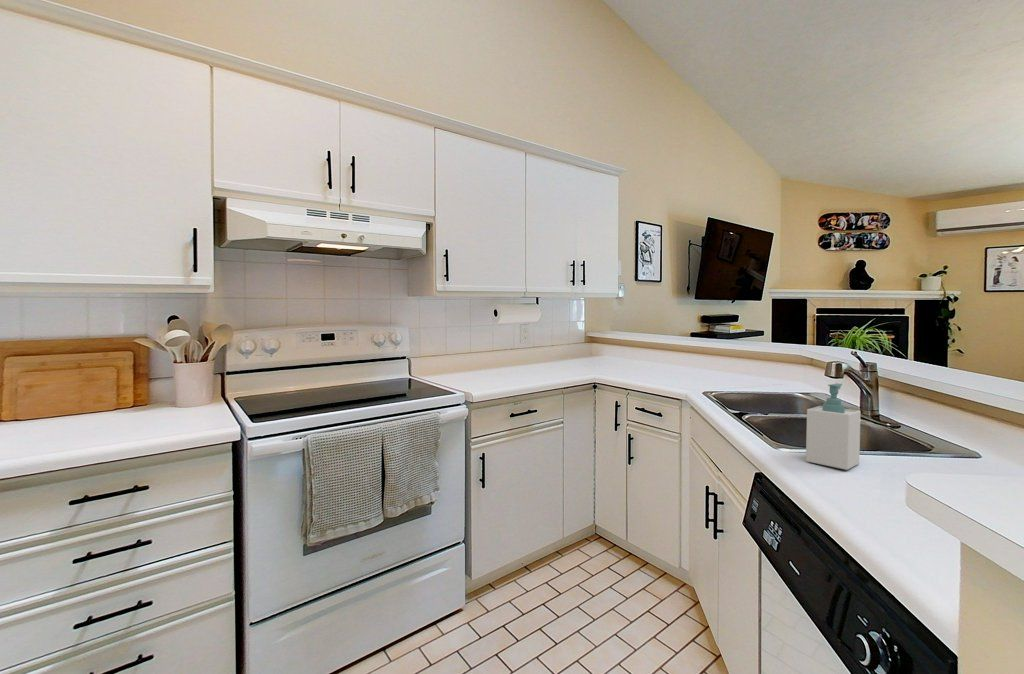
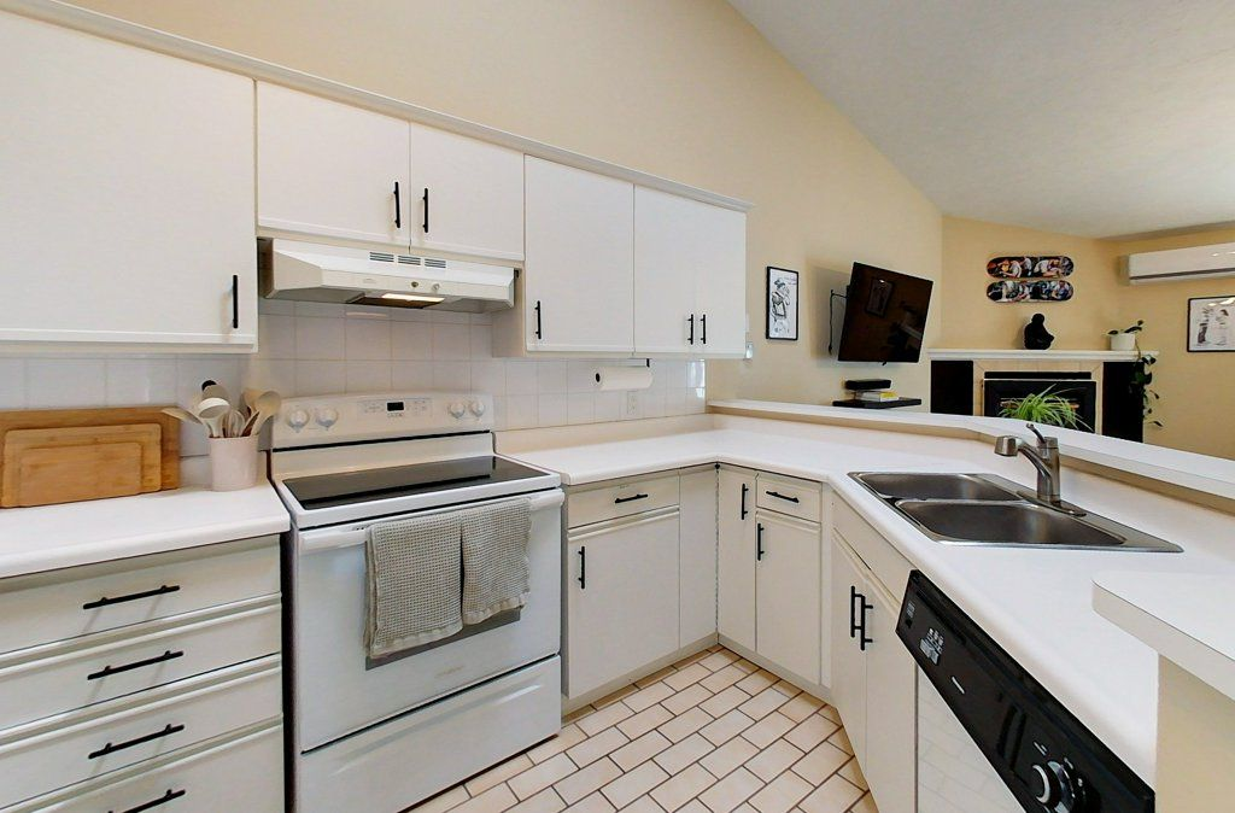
- soap bottle (833, 423)
